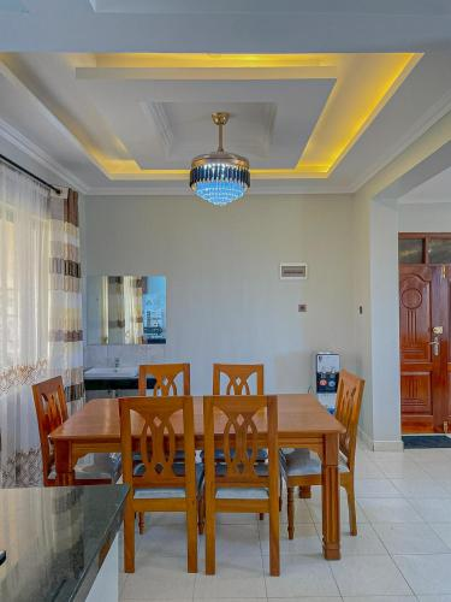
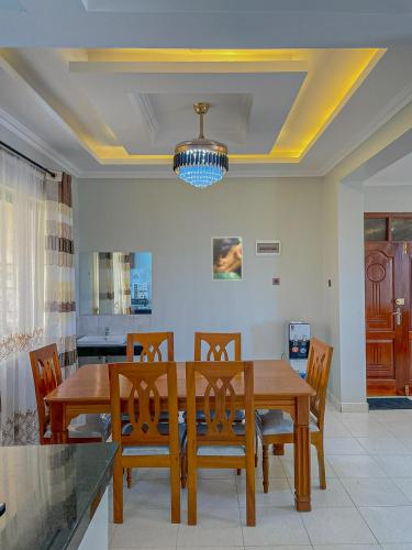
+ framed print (226, 258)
